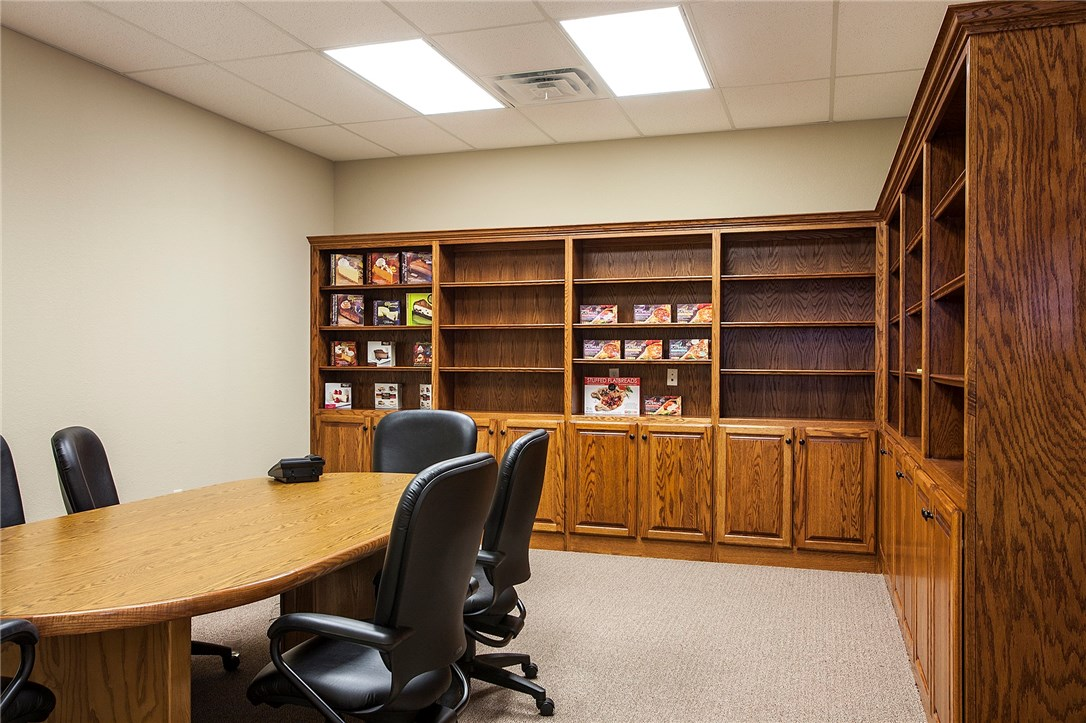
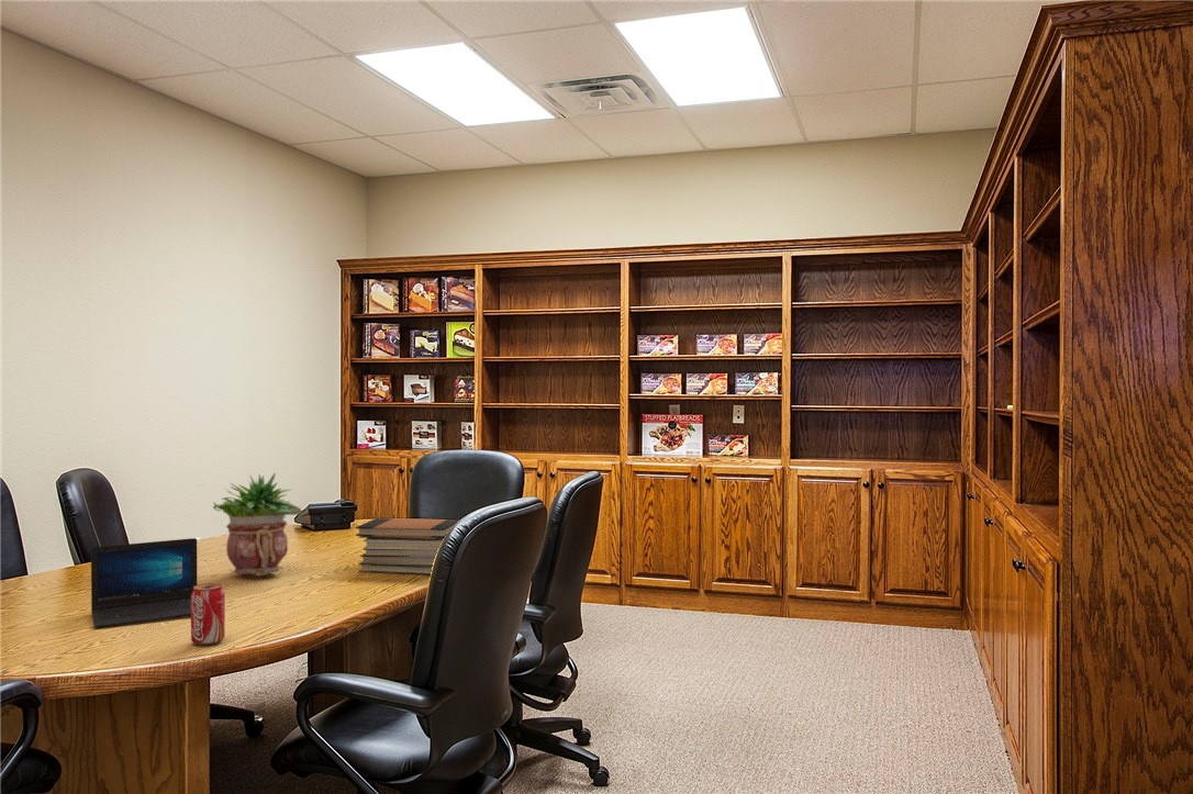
+ laptop (148, 580)
+ book stack (410, 545)
+ potted plant (256, 523)
+ beverage can (208, 614)
